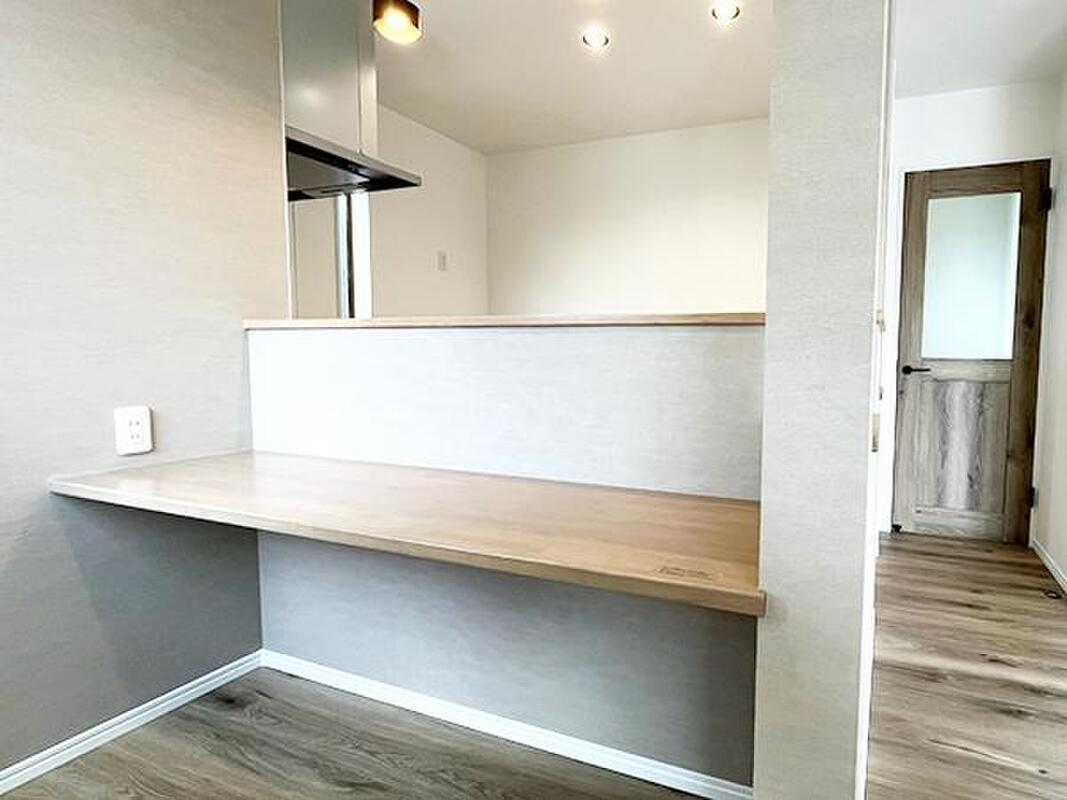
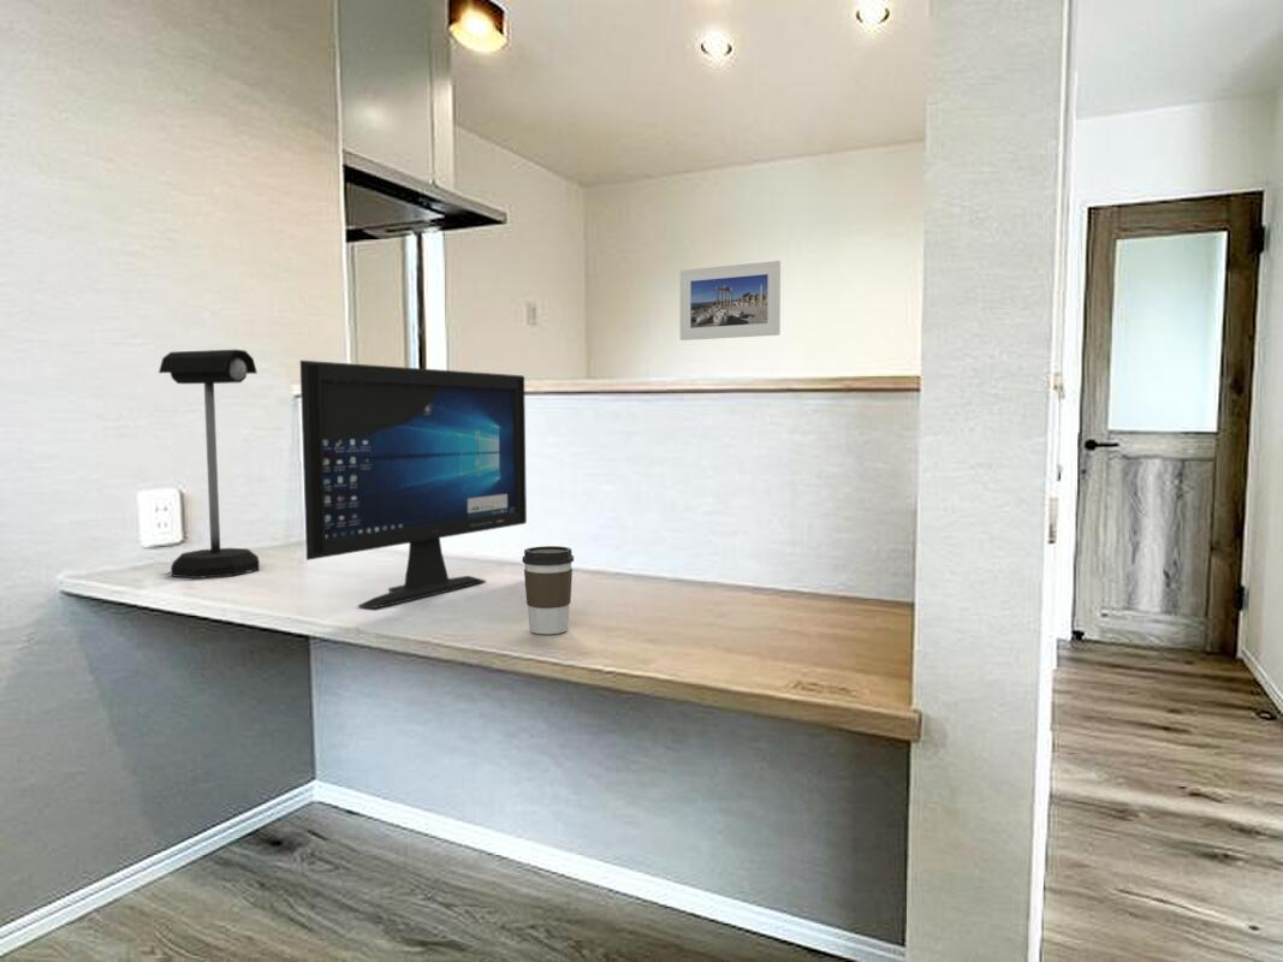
+ computer monitor (410, 481)
+ mailbox (212, 462)
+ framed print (727, 302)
+ coffee cup (548, 589)
